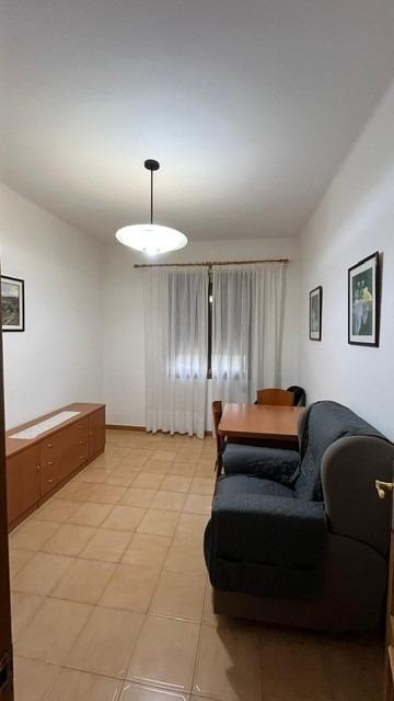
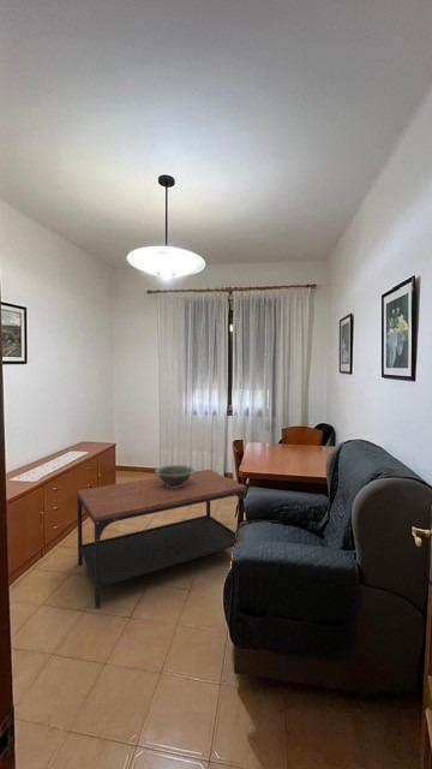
+ coffee table (163, 525)
+ decorative bowl (174, 477)
